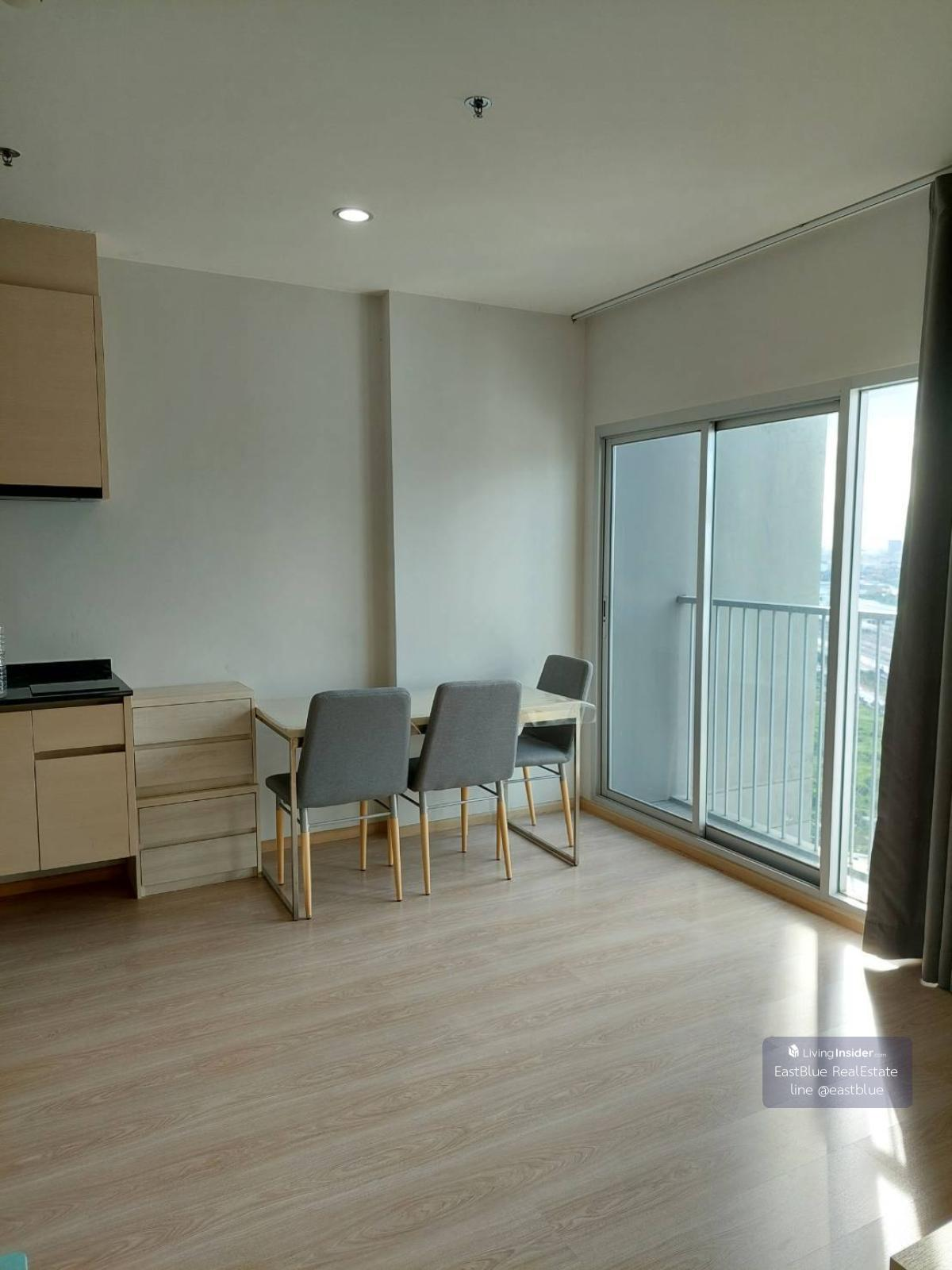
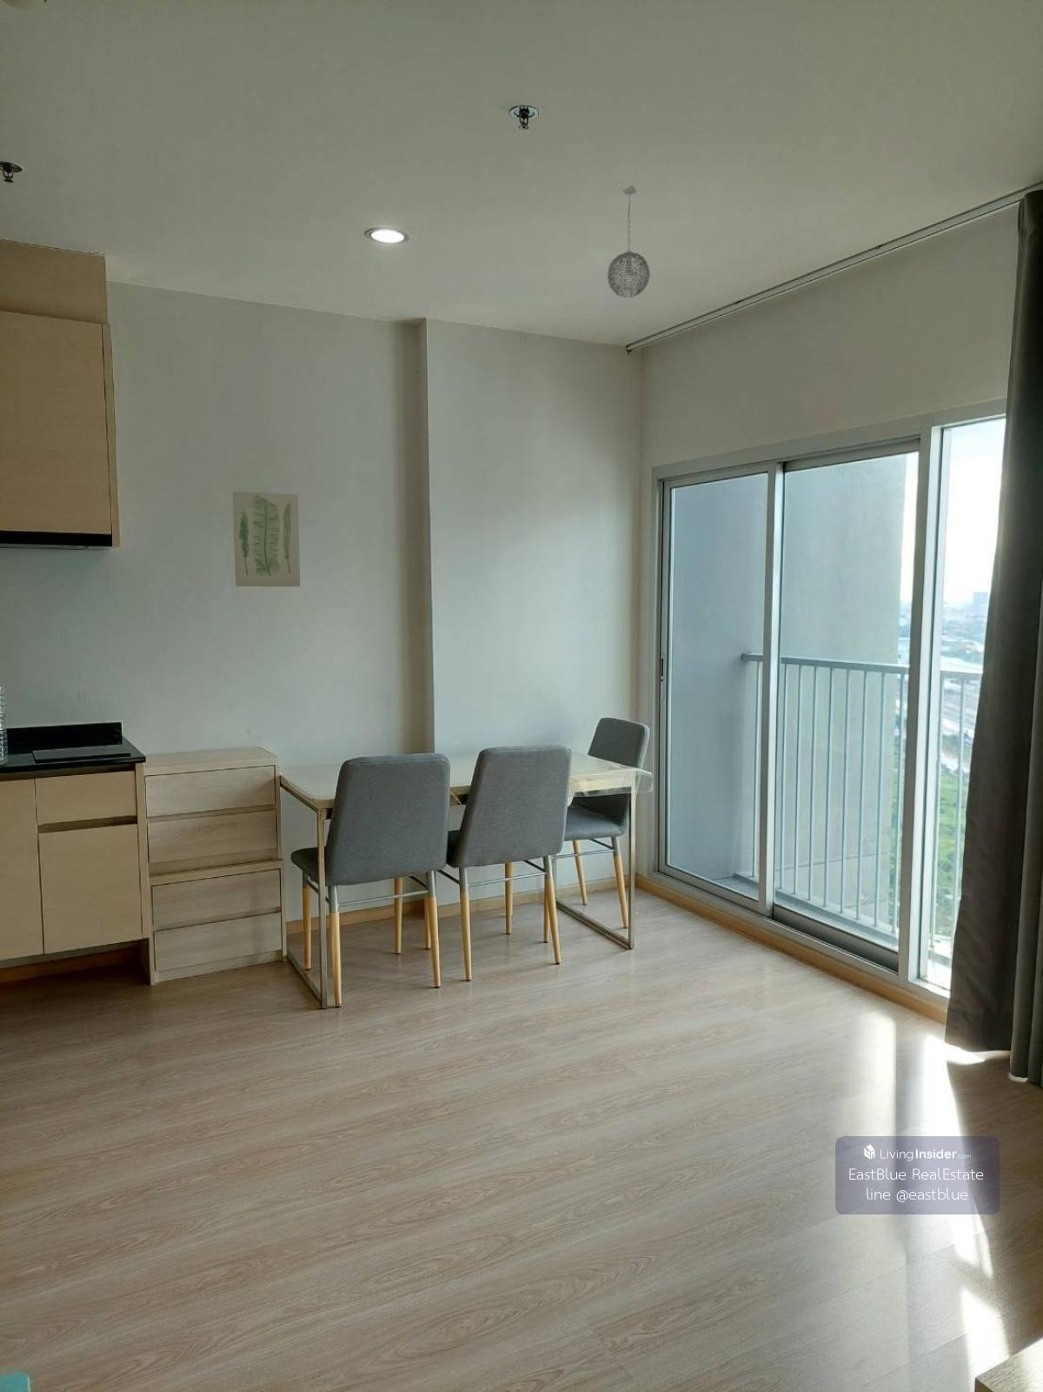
+ pendant light (629, 242)
+ wall art (267, 539)
